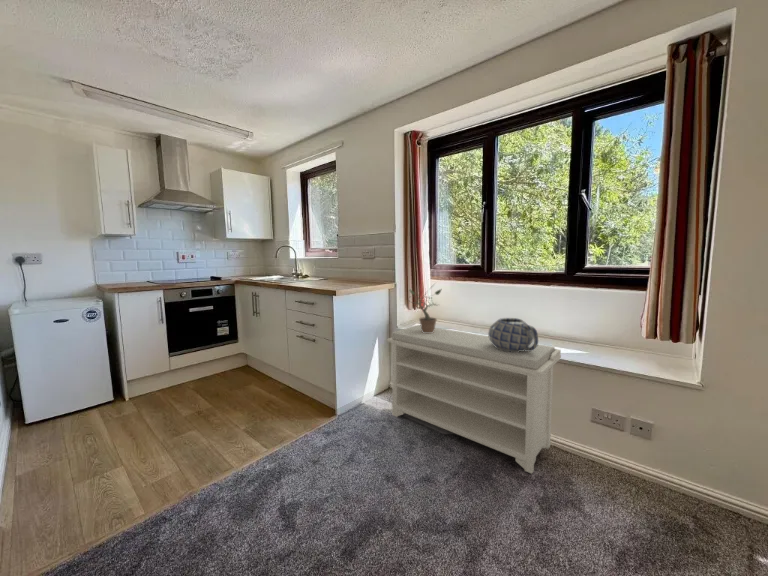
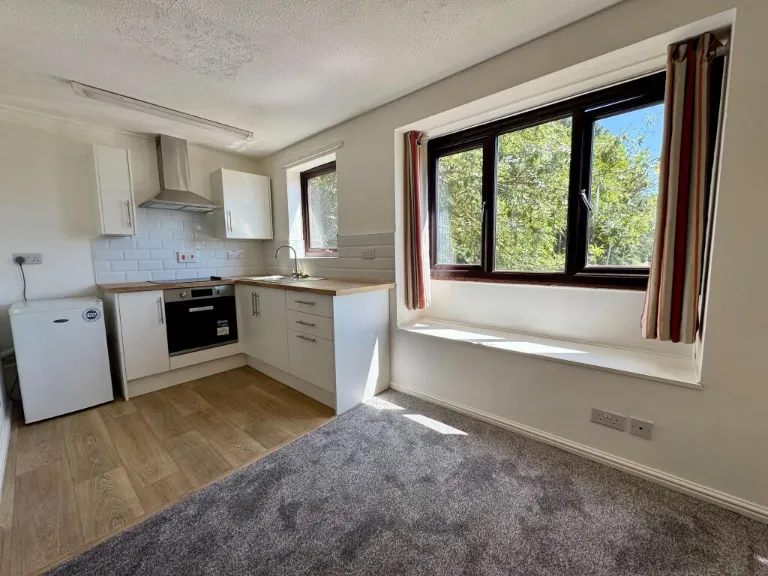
- ceramic pot (514, 334)
- bench (464, 384)
- potted plant (423, 306)
